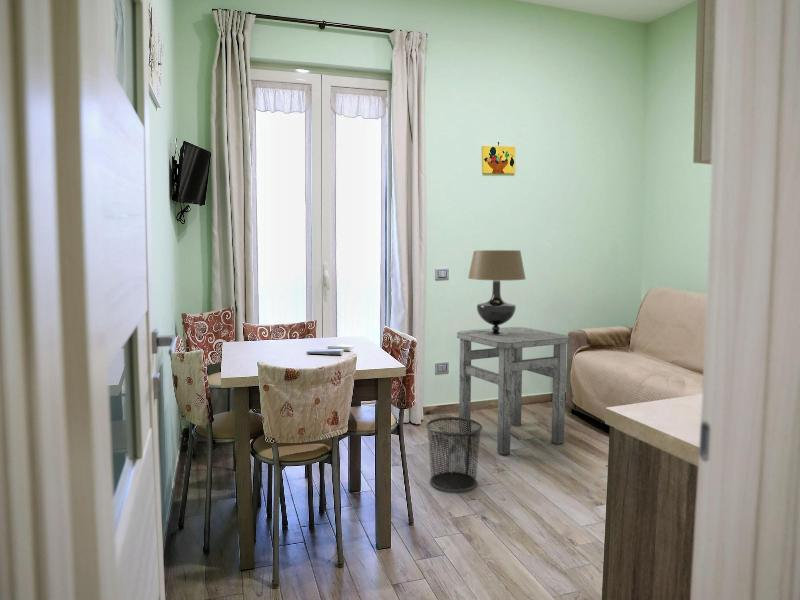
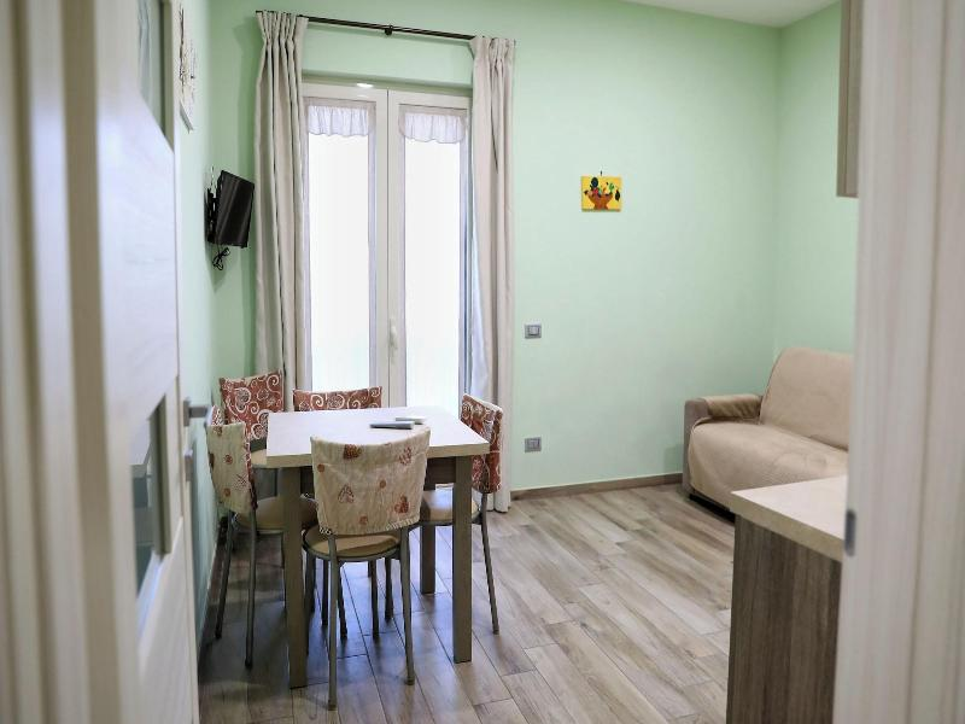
- waste bin (453, 453)
- side table (511, 386)
- table lamp (496, 291)
